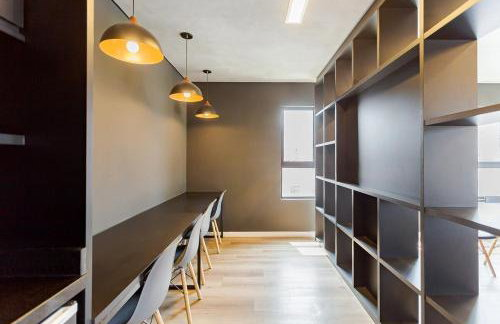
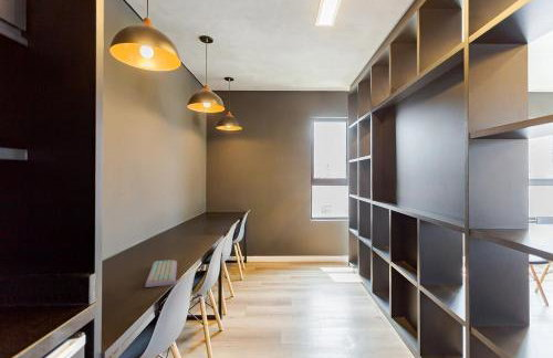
+ keyboard (163, 271)
